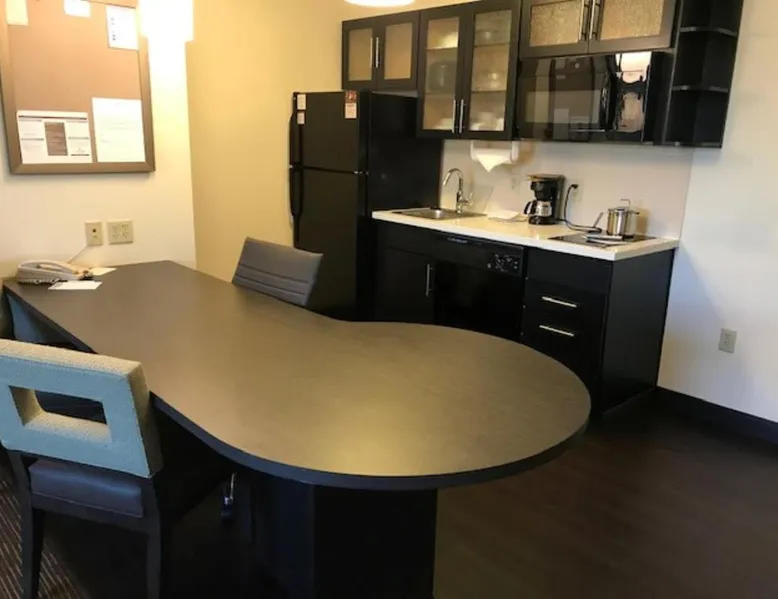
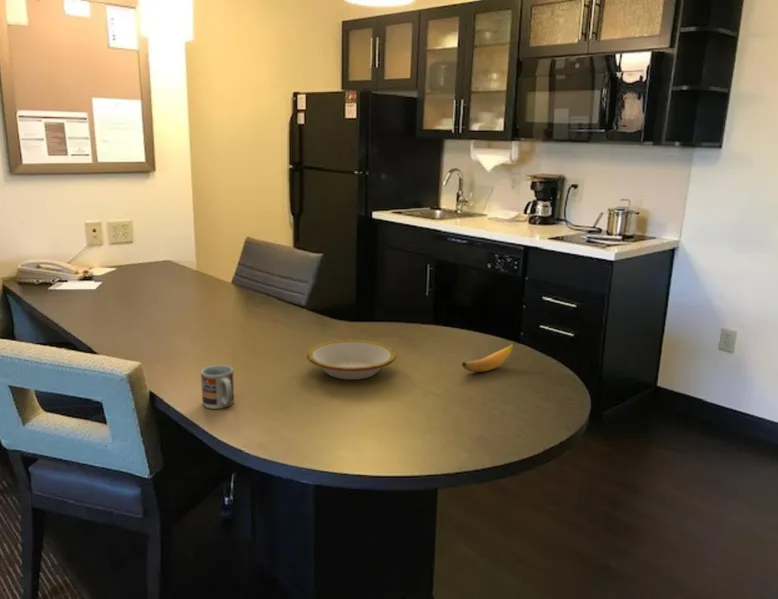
+ banana (489, 358)
+ cup (220, 388)
+ bowl (351, 362)
